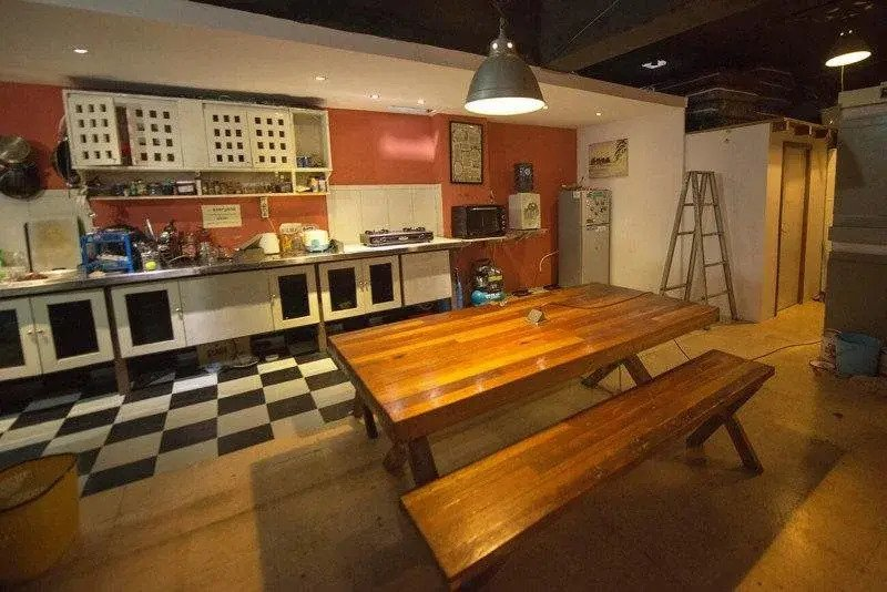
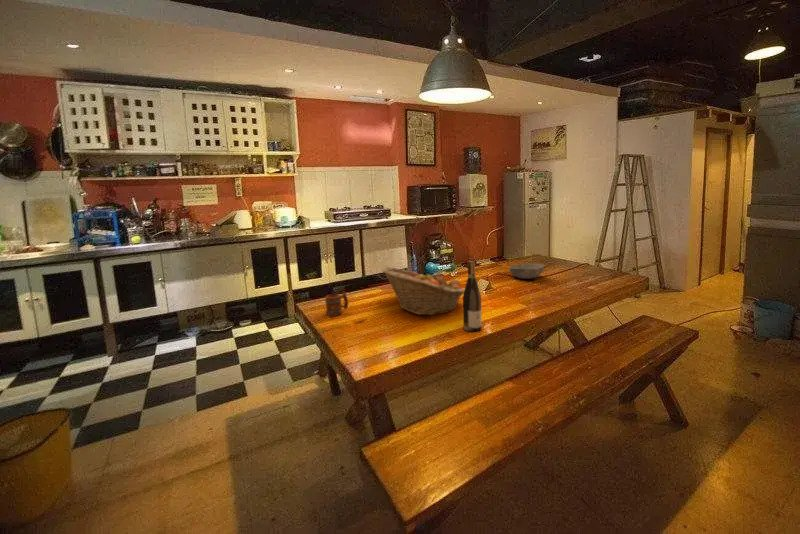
+ wine bottle (471, 295)
+ fruit basket (422, 286)
+ mug (336, 303)
+ bowl (526, 271)
